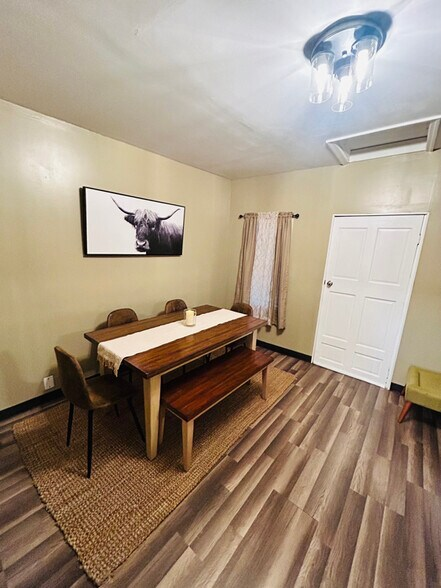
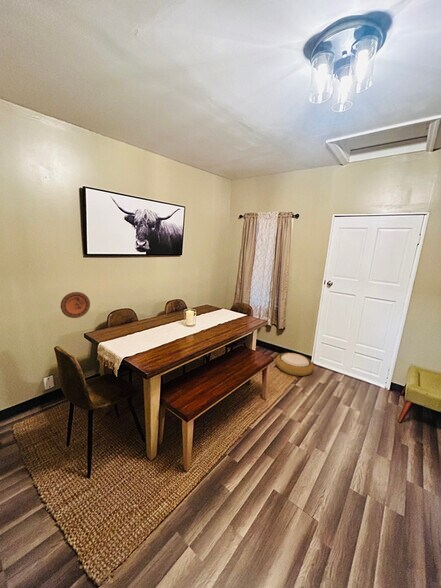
+ woven basket (294, 363)
+ decorative plate (75, 304)
